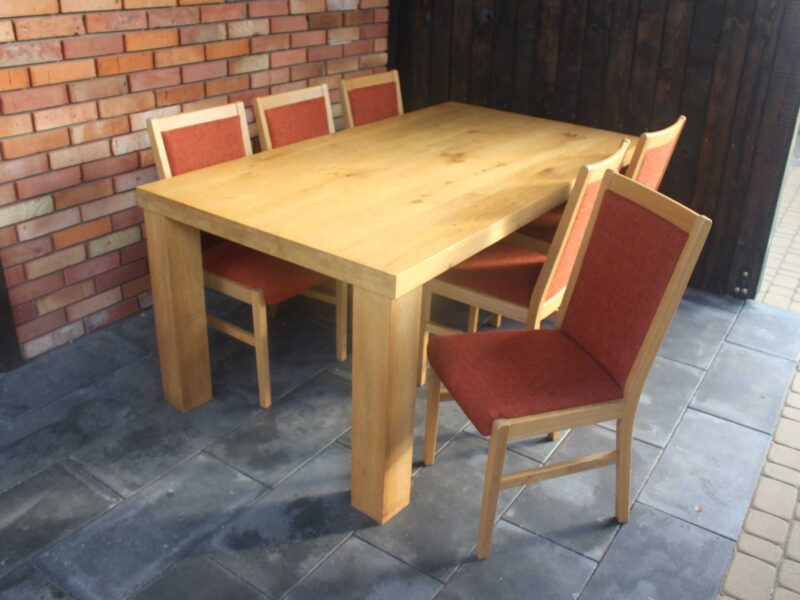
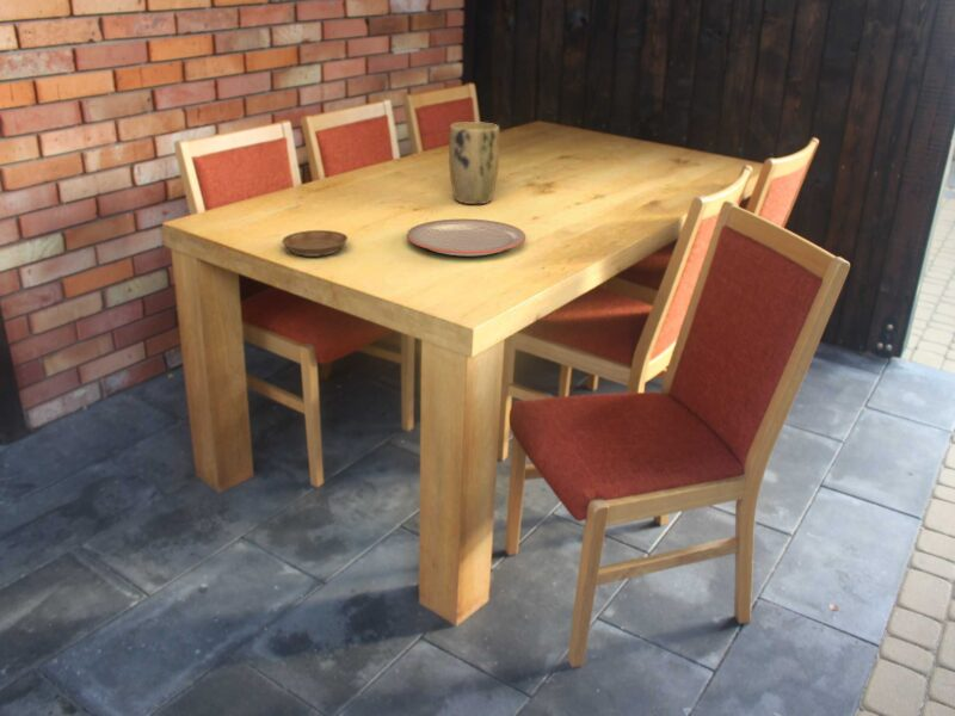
+ saucer (315, 243)
+ plant pot (474, 163)
+ plate (466, 239)
